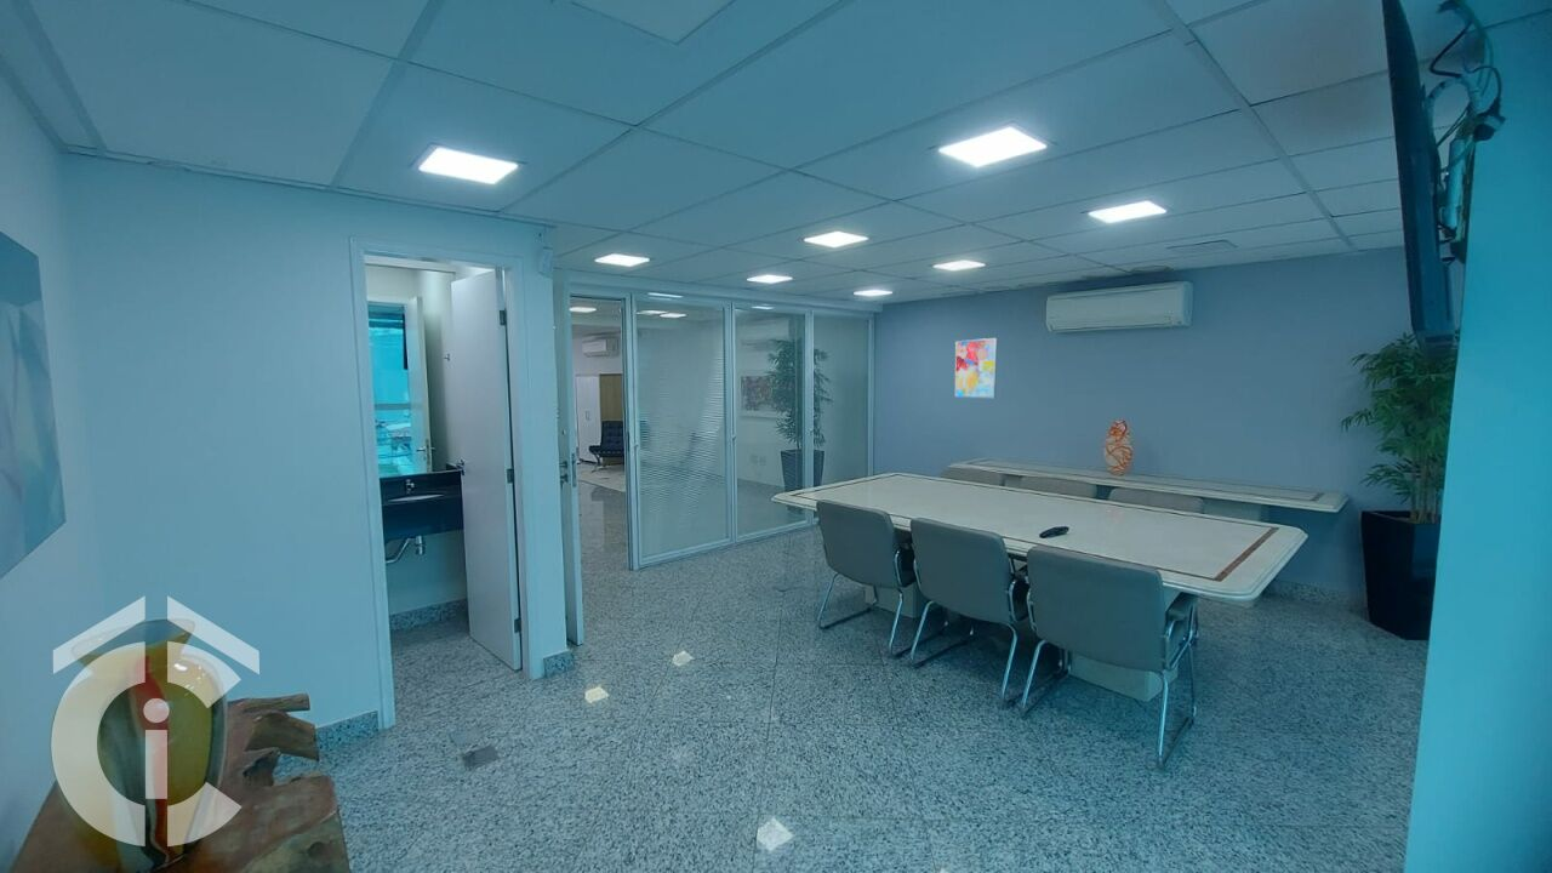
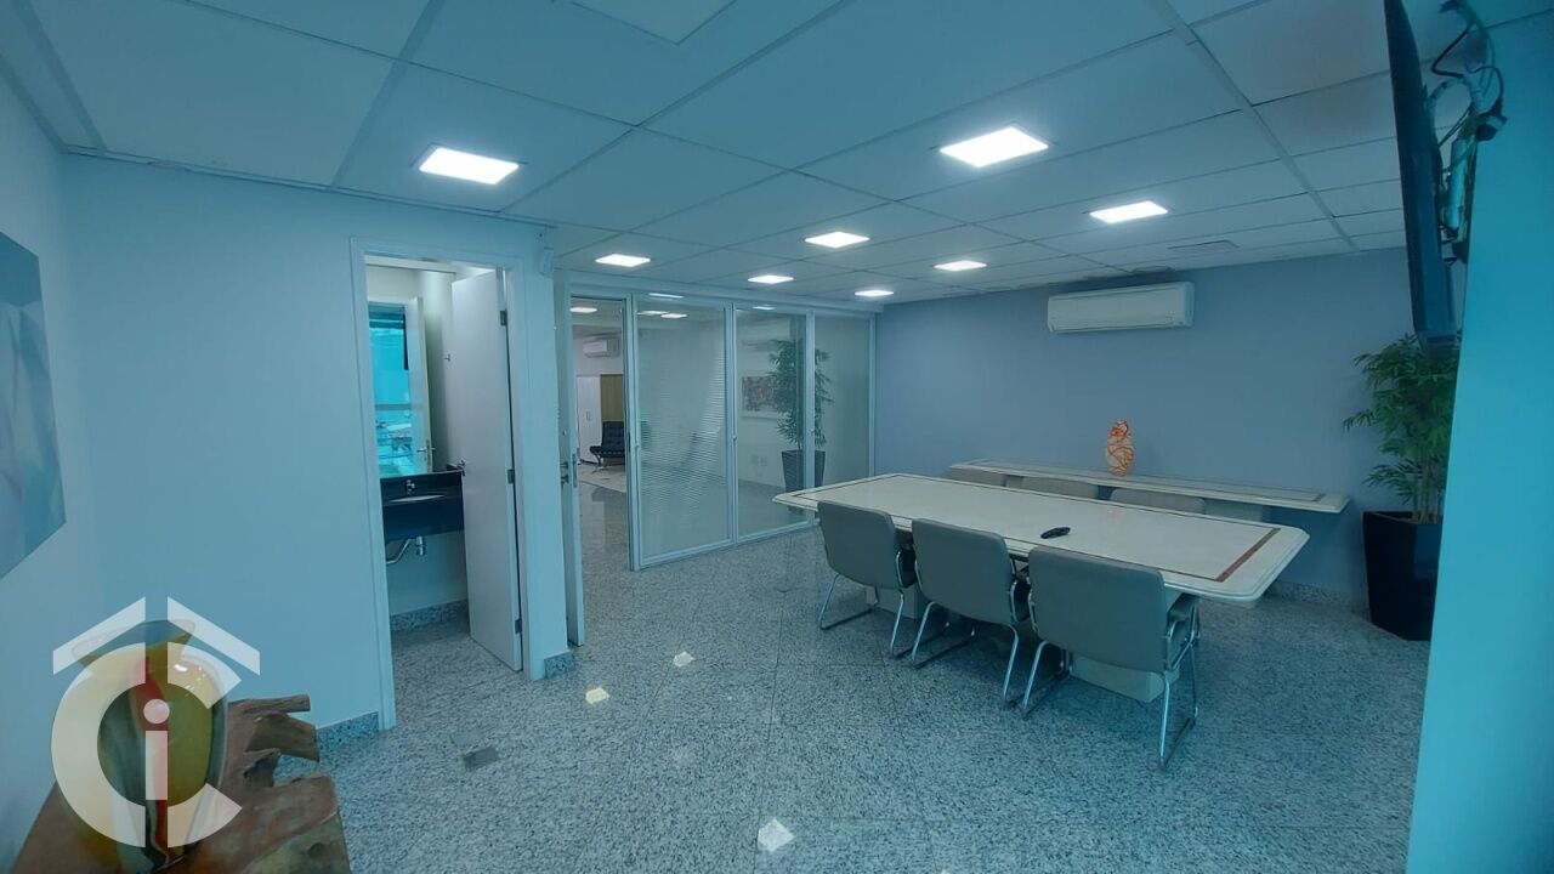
- wall art (975, 369)
